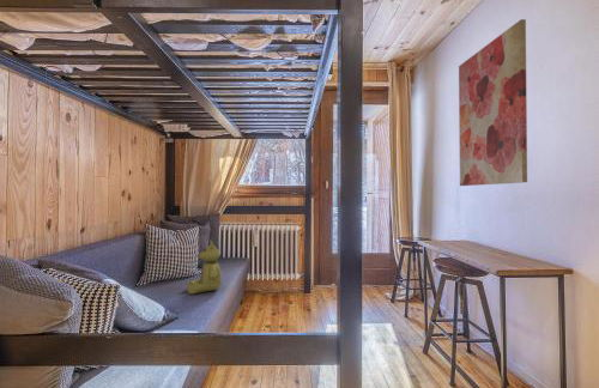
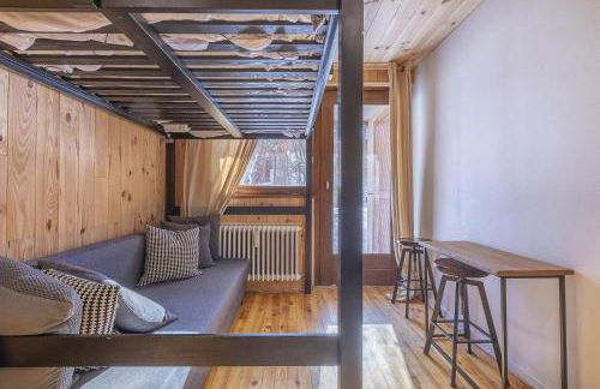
- stuffed bear (204, 265)
- wall art (488, 115)
